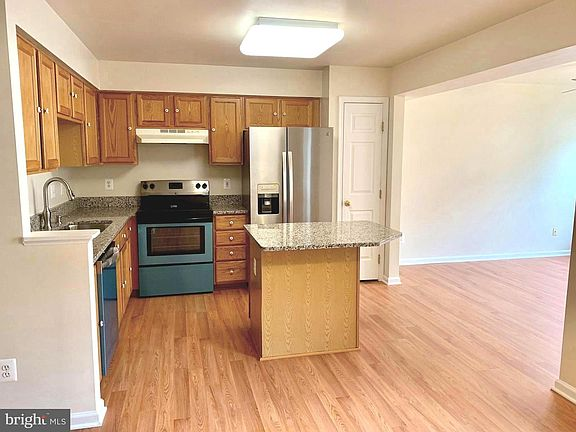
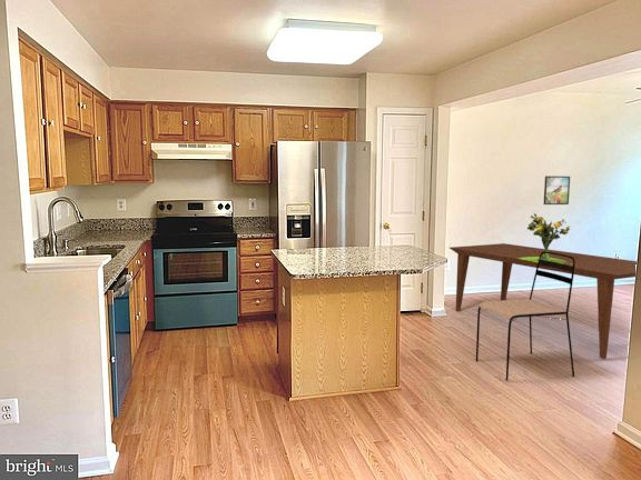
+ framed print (556, 190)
+ dining chair (524, 311)
+ bouquet (550, 237)
+ dining table (552, 270)
